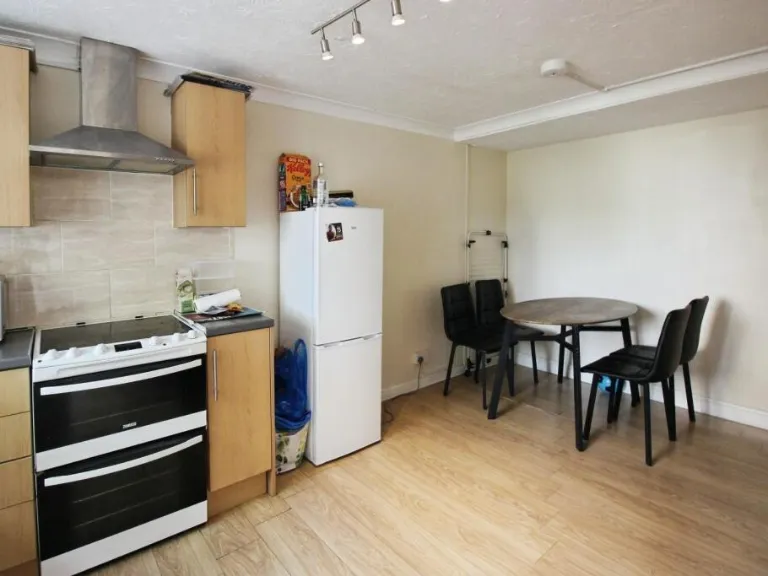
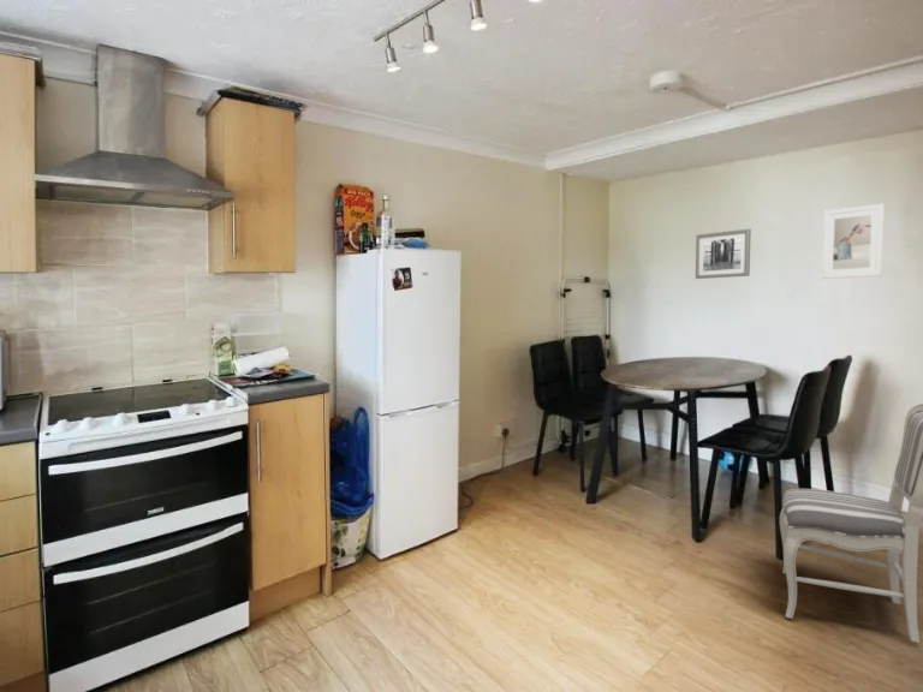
+ wall art (721, 255)
+ dining chair (853, 505)
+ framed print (851, 243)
